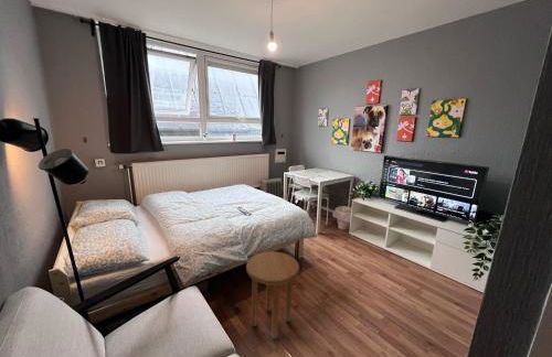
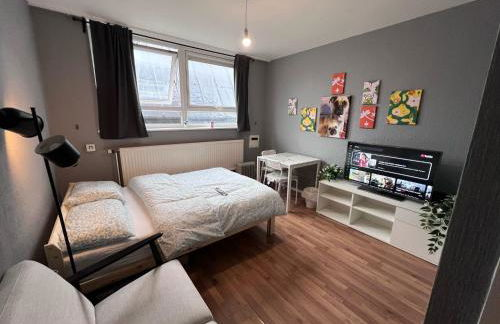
- side table (270, 293)
